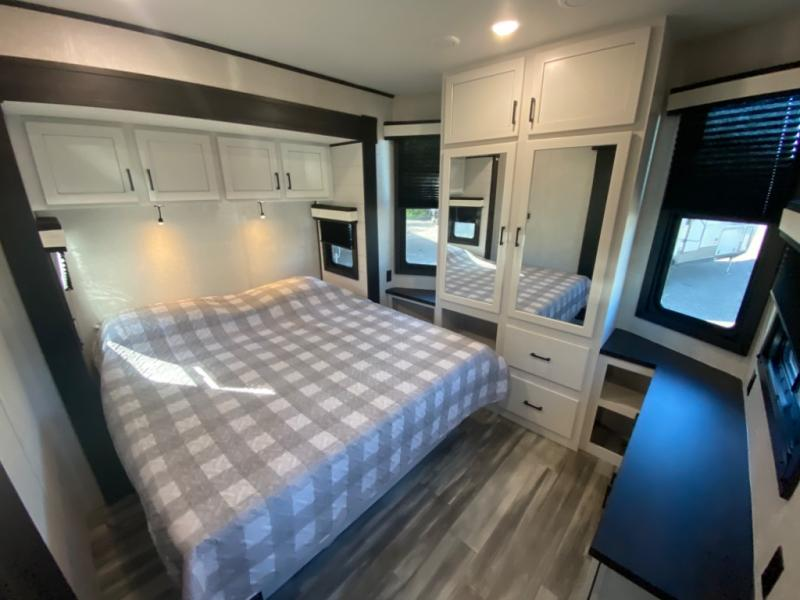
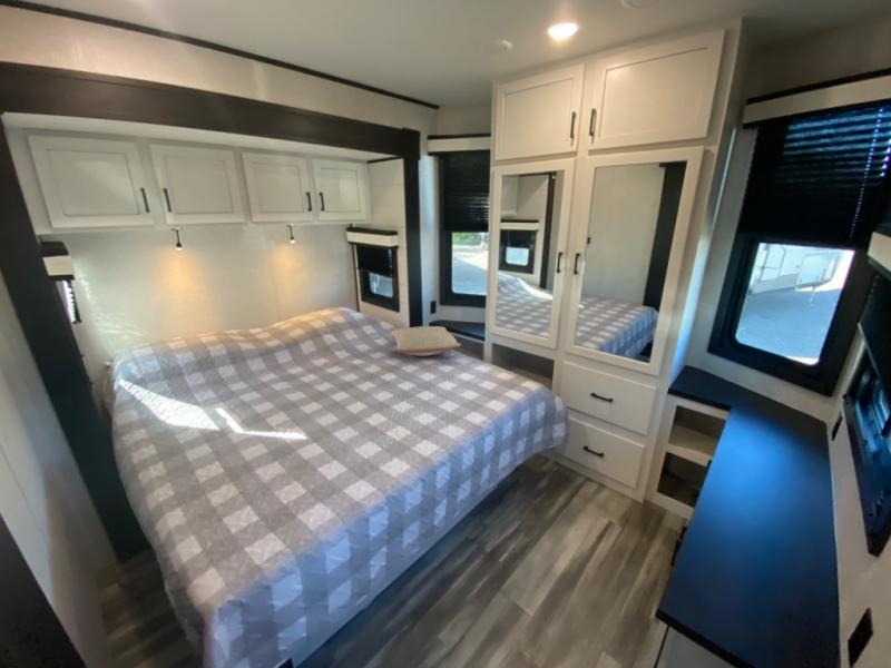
+ pillow (423, 338)
